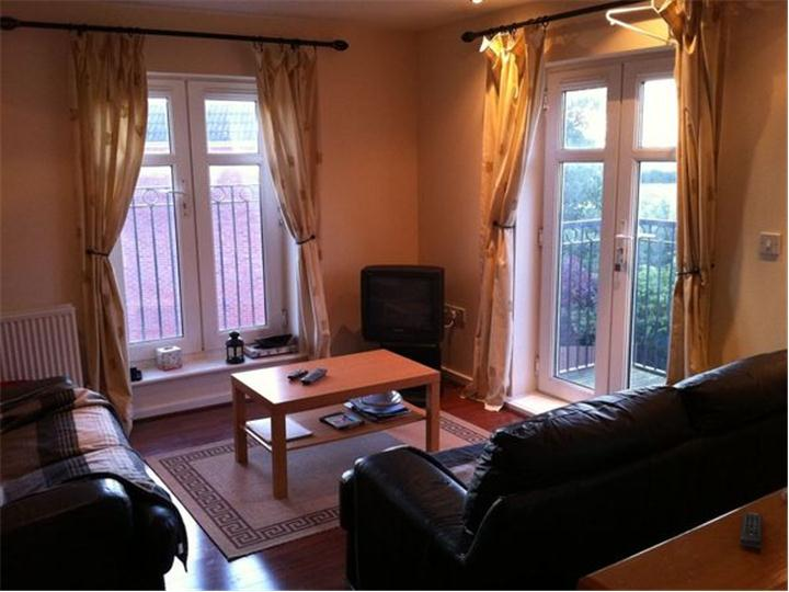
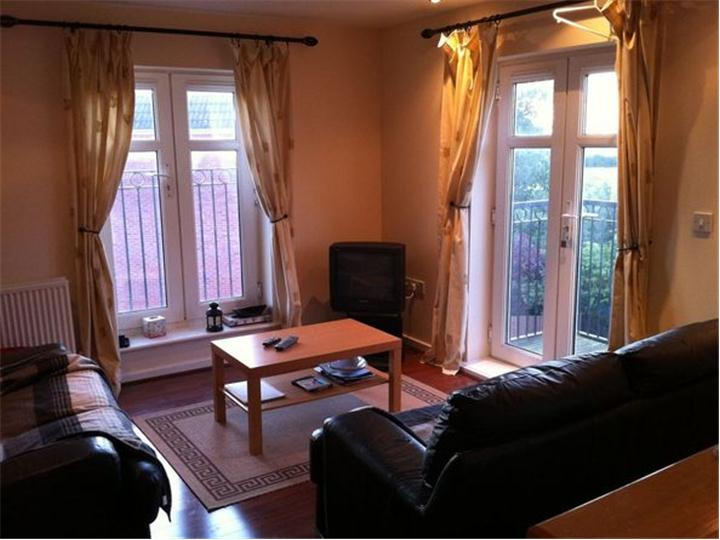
- remote control (751, 527)
